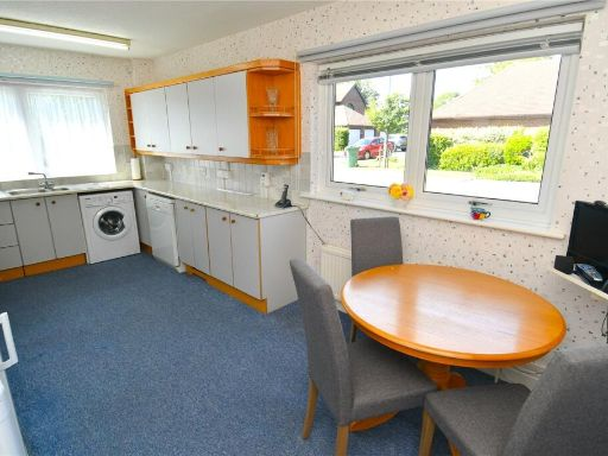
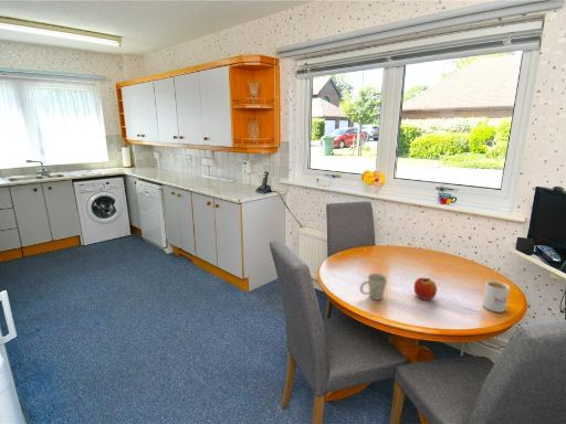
+ mug (373, 287)
+ mug (497, 295)
+ apple (424, 287)
